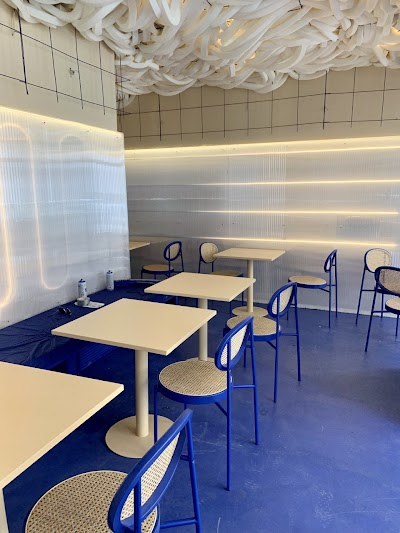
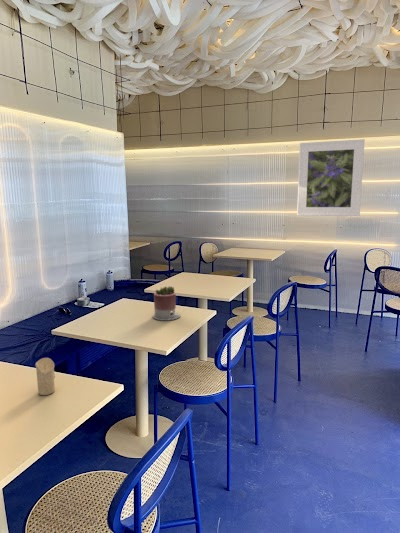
+ succulent planter (166, 301)
+ candle (45, 376)
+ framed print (329, 179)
